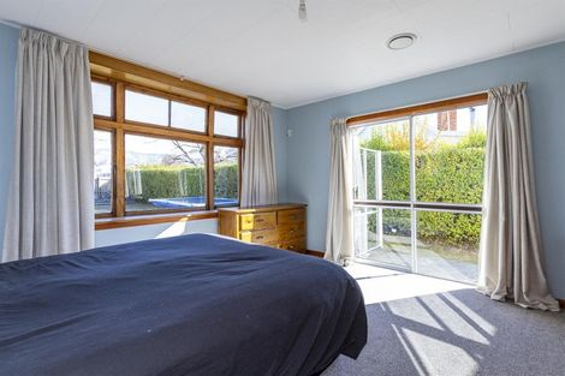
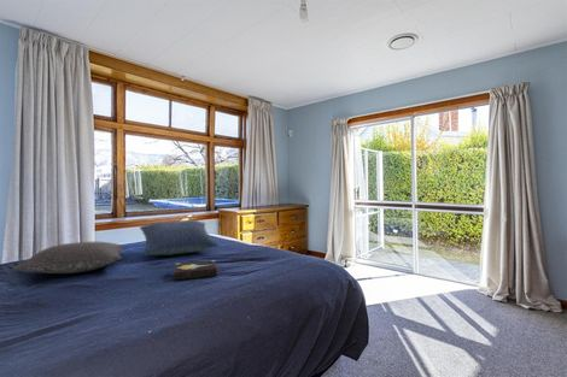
+ pillow (77, 255)
+ pillow (177, 236)
+ hardback book (195, 269)
